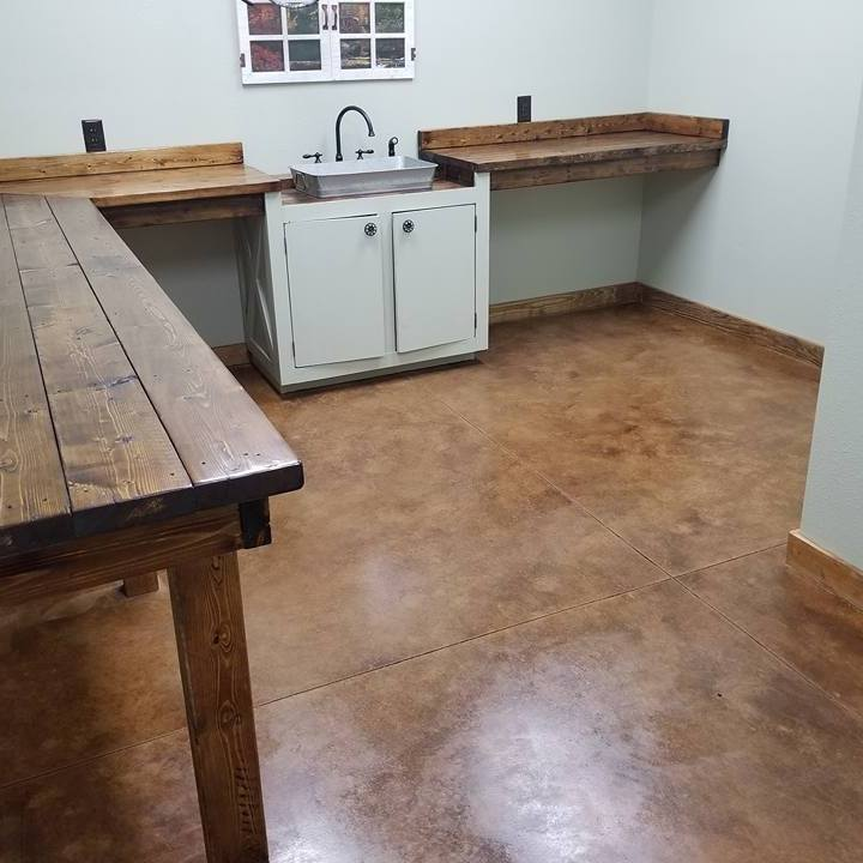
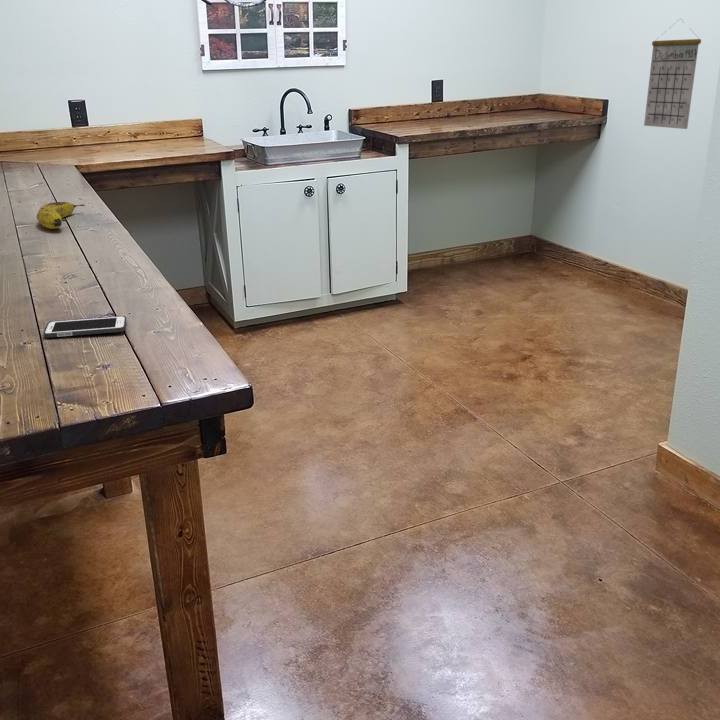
+ calendar (671, 74)
+ cell phone (86, 326)
+ fruit (65, 213)
